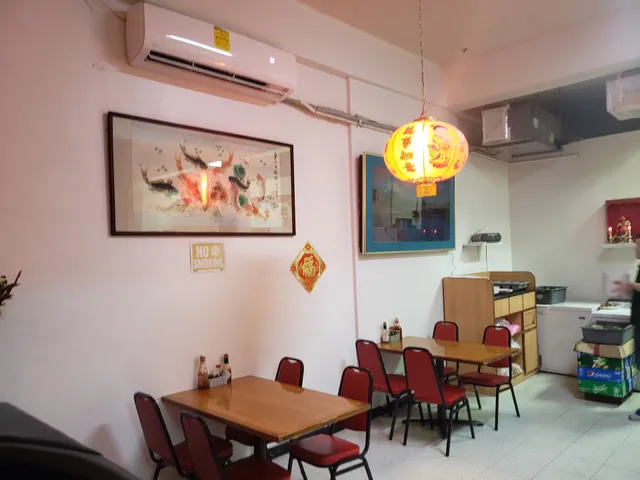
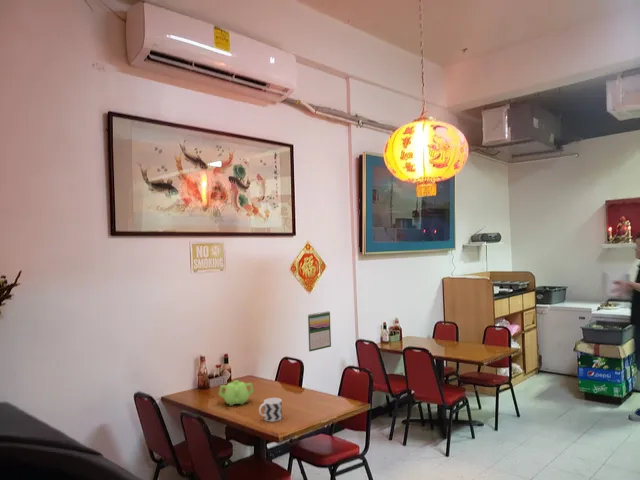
+ calendar (319, 330)
+ teapot (236, 391)
+ cup (270, 410)
